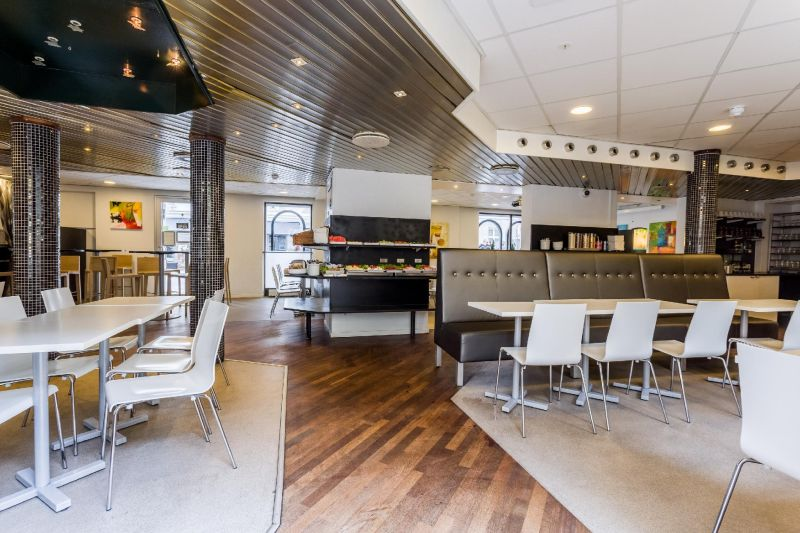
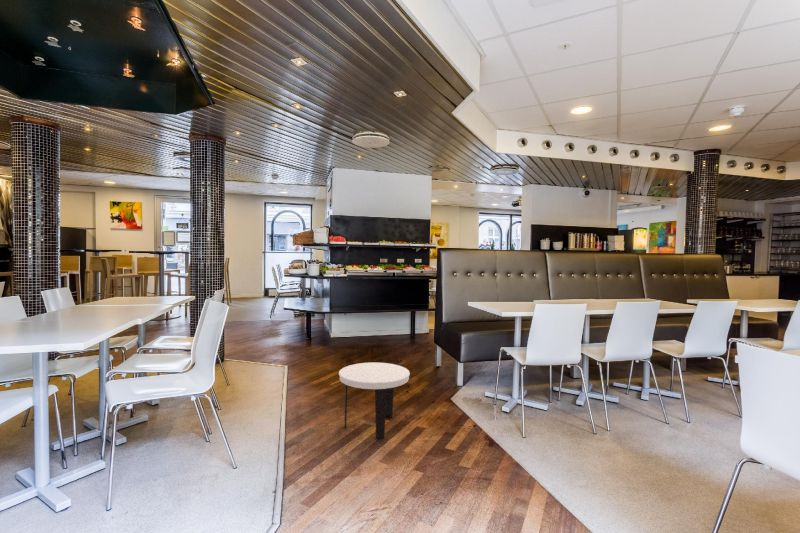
+ side table (375, 398)
